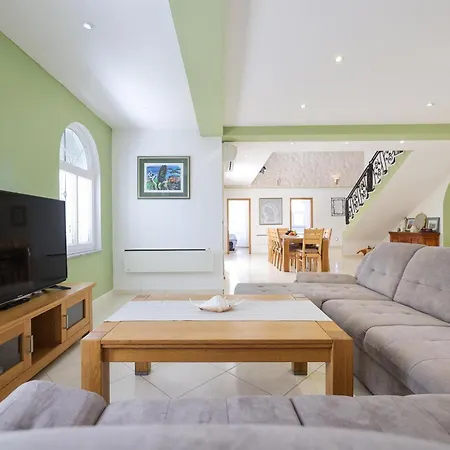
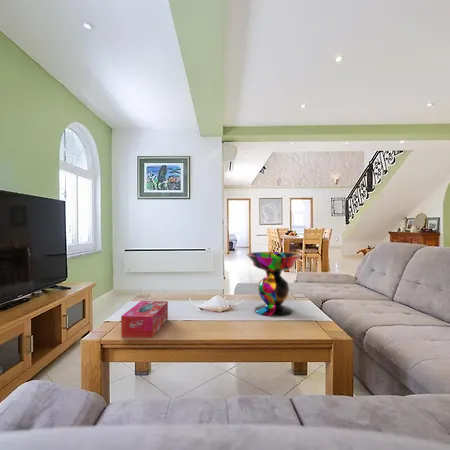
+ tissue box (146, 317)
+ decorative bowl (273, 282)
